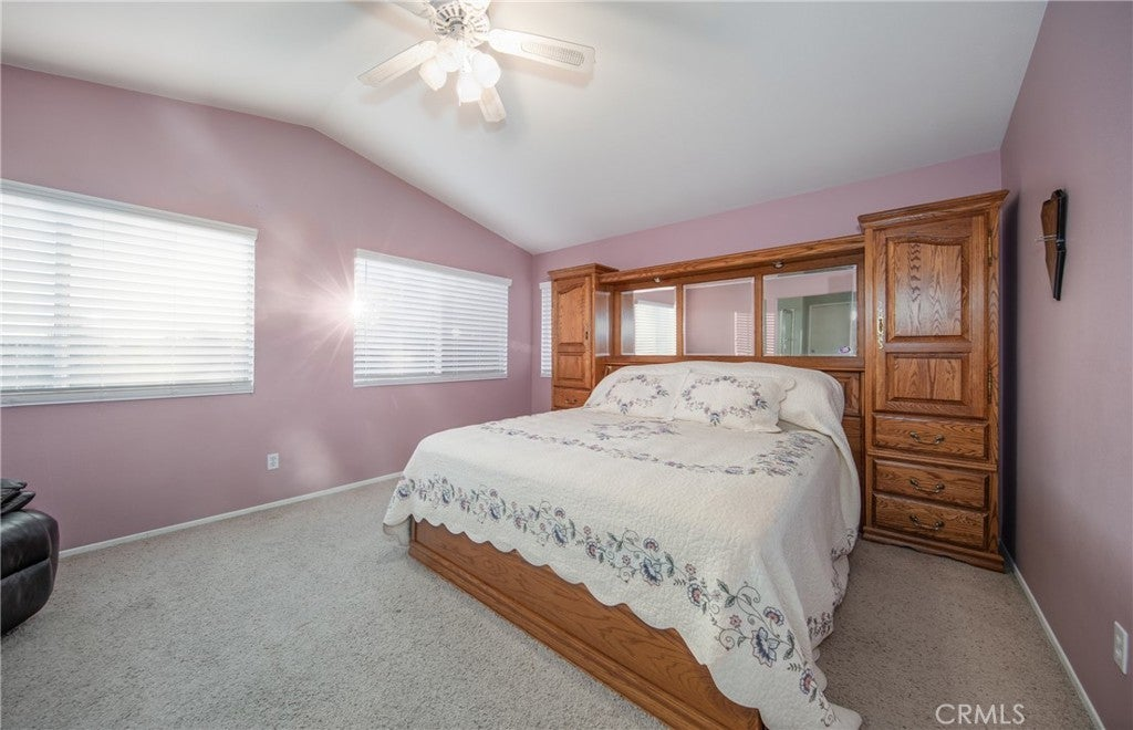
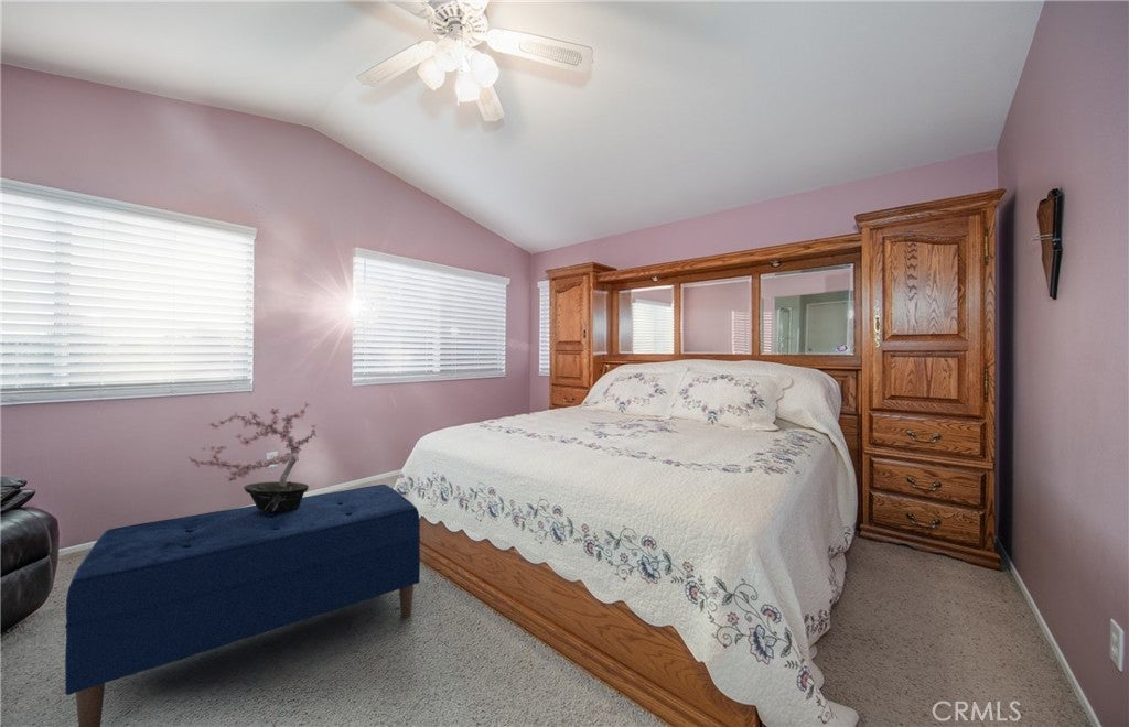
+ bench (272, 577)
+ potted plant (256, 462)
